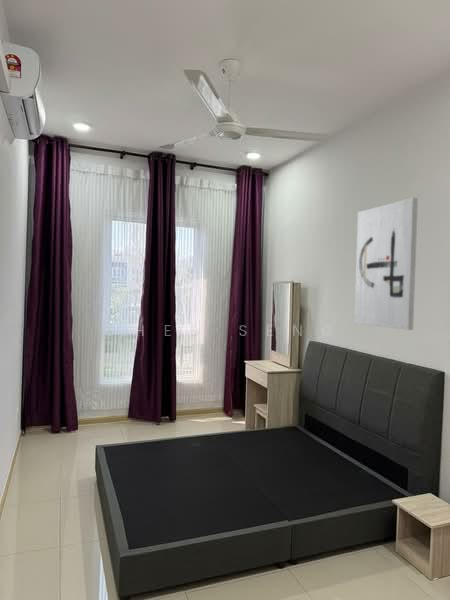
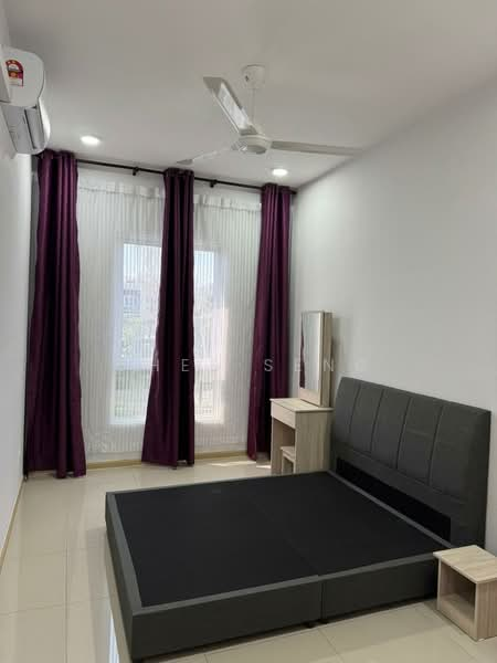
- wall art (383, 266)
